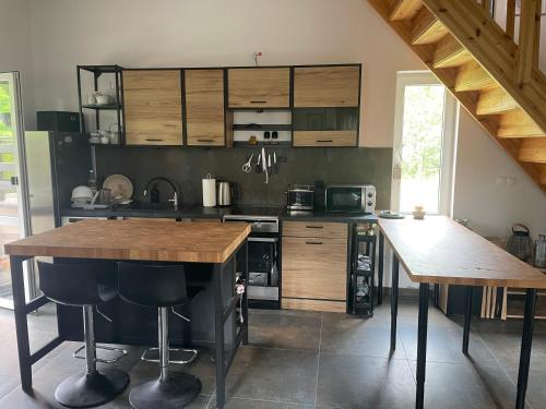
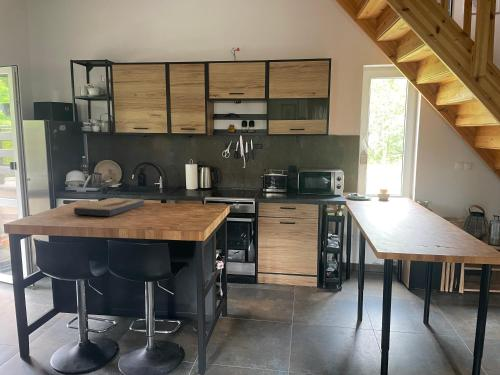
+ fish fossil (111, 206)
